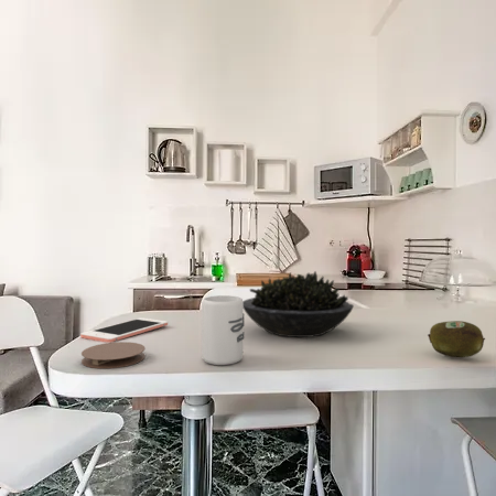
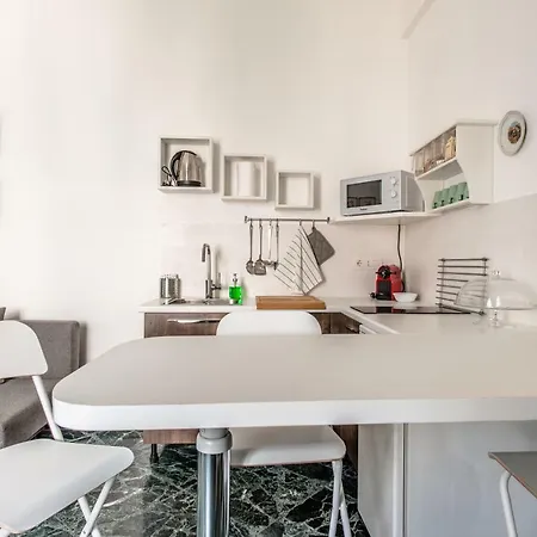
- coaster (114, 354)
- fruit (455, 338)
- cell phone (127, 328)
- succulent plant (295, 301)
- cup (223, 328)
